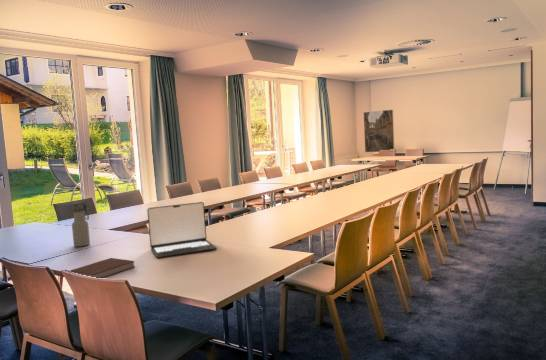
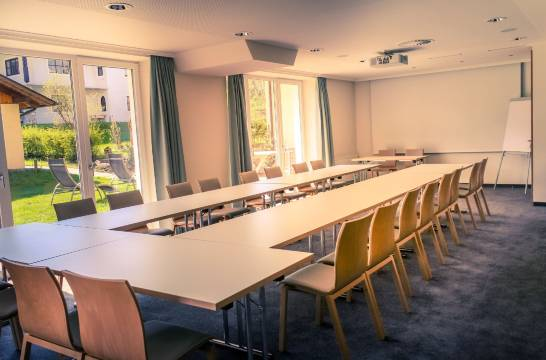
- notebook (103, 268)
- water bottle (80, 223)
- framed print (378, 131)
- laptop (181, 228)
